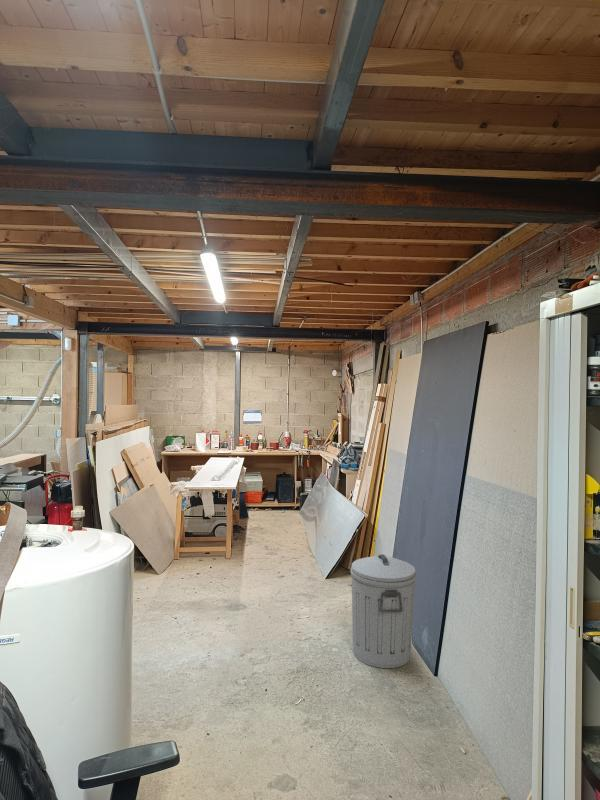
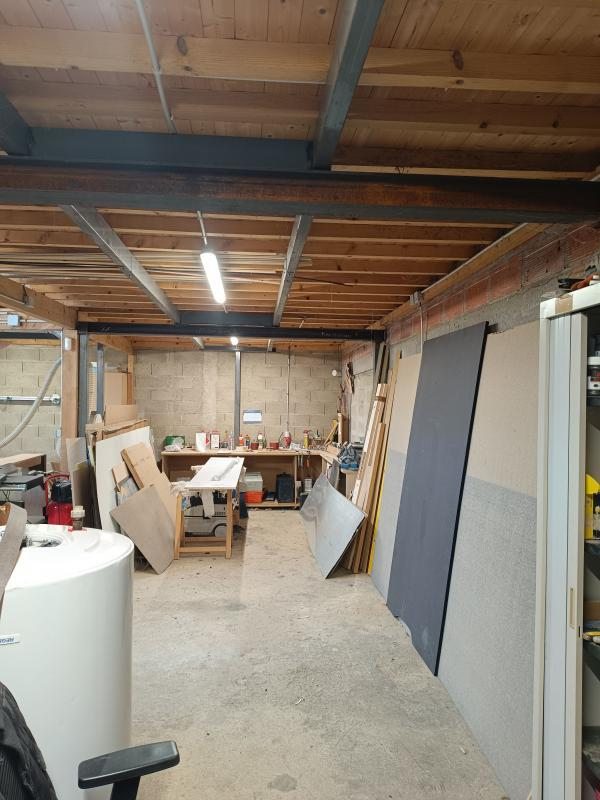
- trash can (382, 604)
